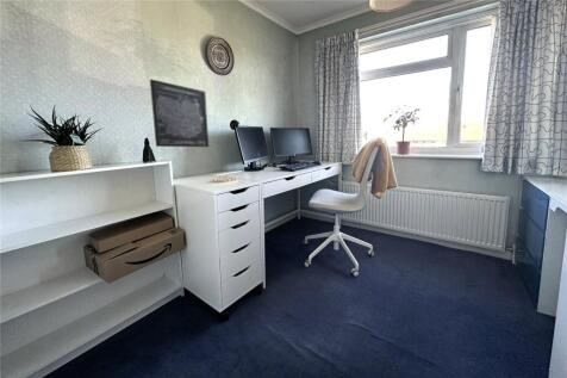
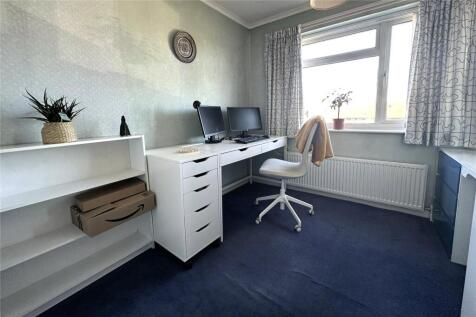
- wall art (182, 117)
